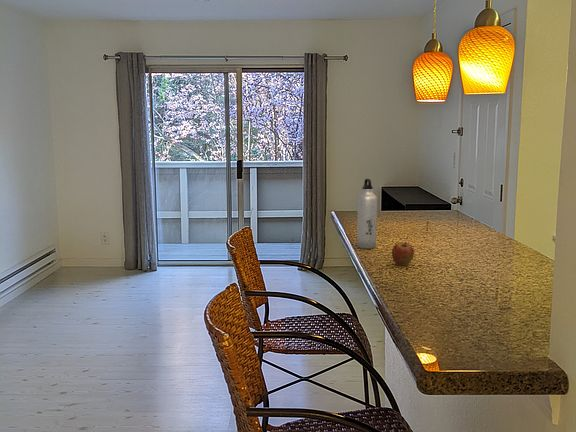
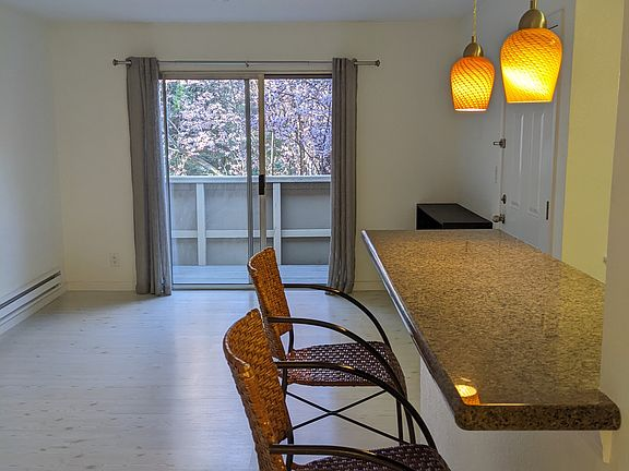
- fruit (402, 252)
- water bottle (367, 213)
